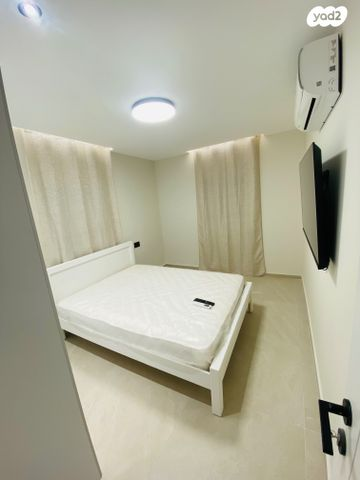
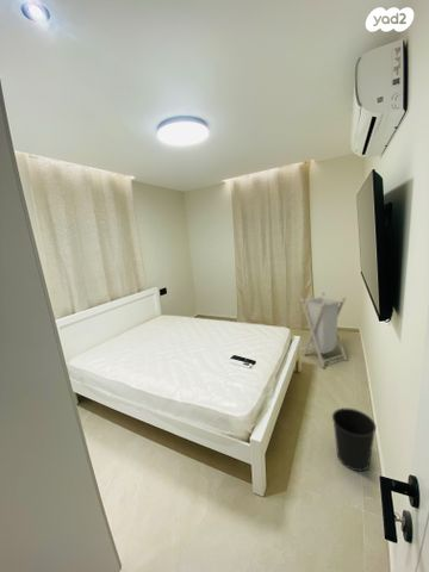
+ wastebasket (353, 440)
+ laundry hamper (323, 328)
